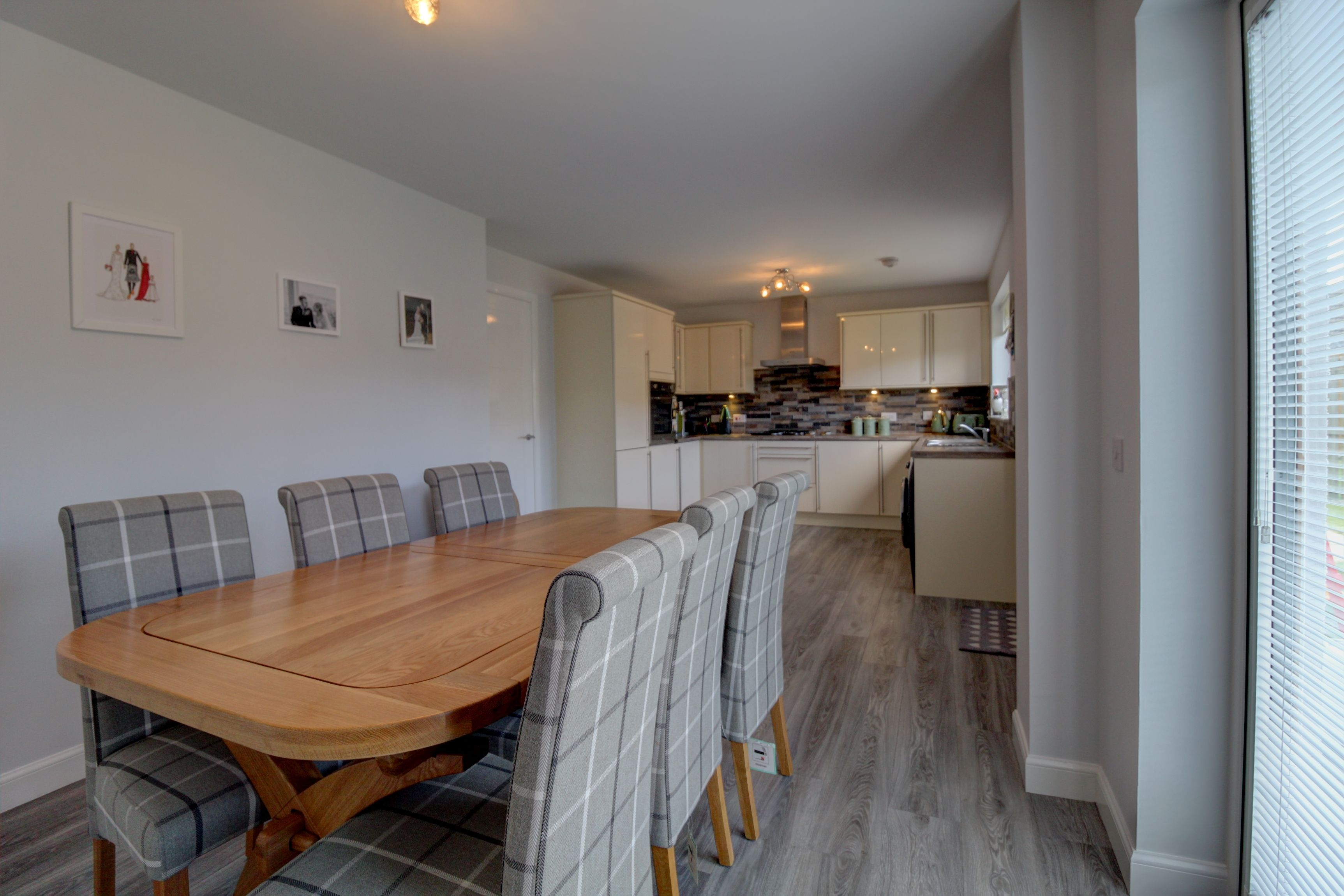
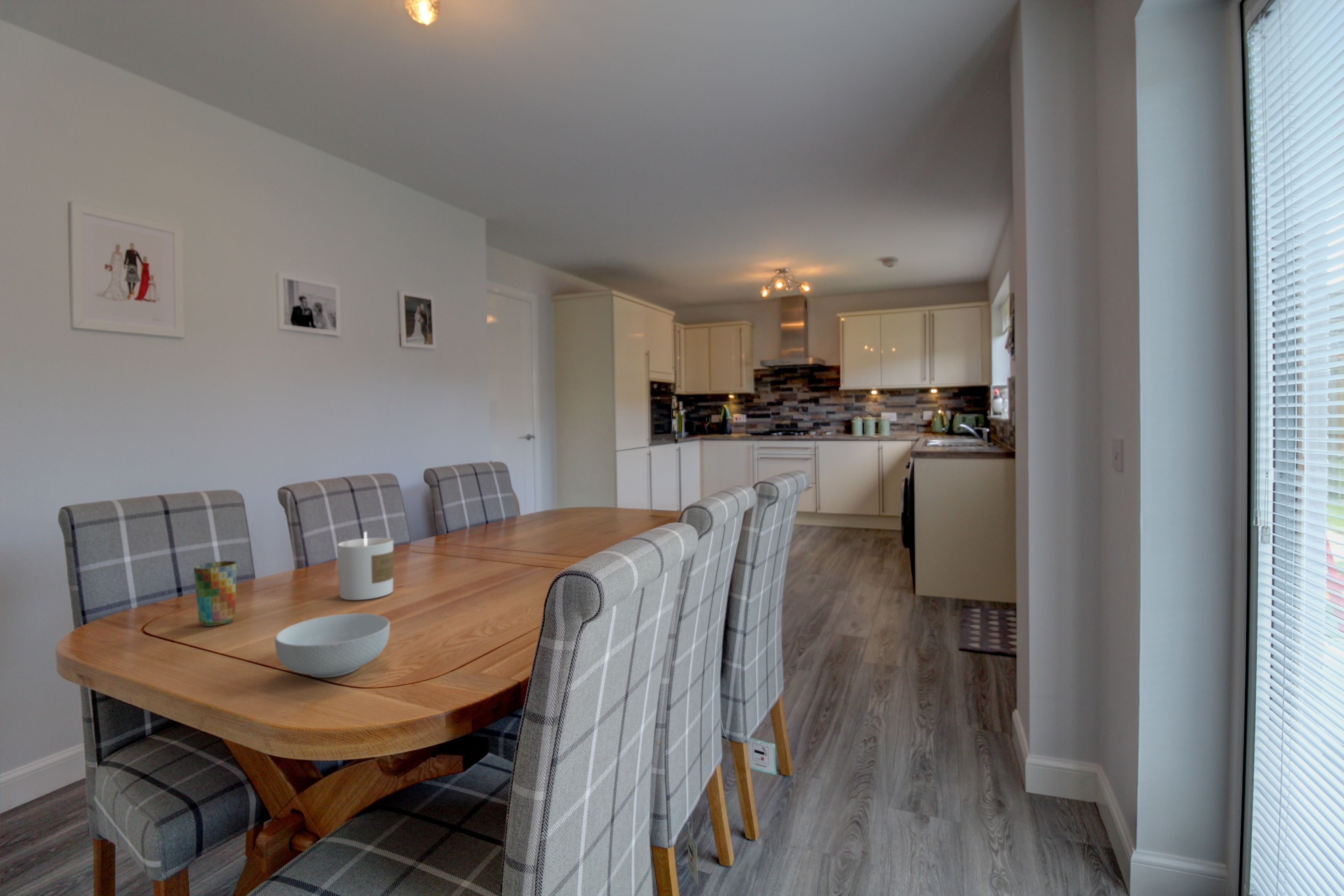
+ candle (366, 563)
+ cereal bowl (335, 648)
+ cup (216, 593)
